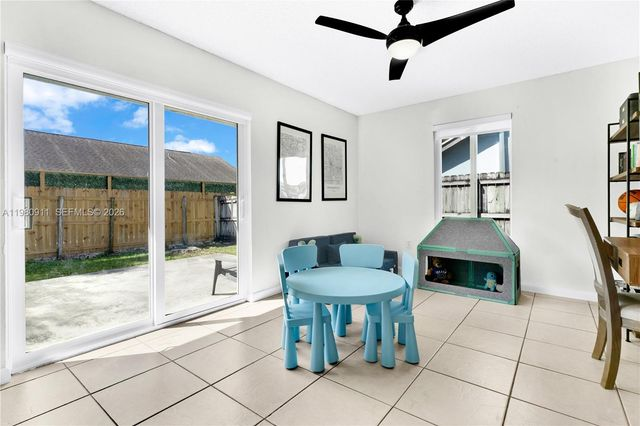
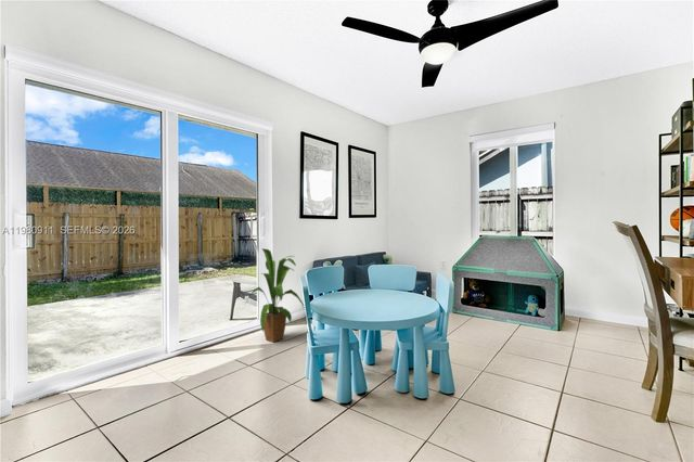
+ house plant (281, 292)
